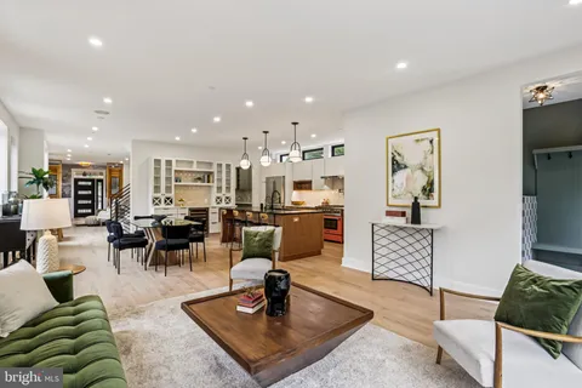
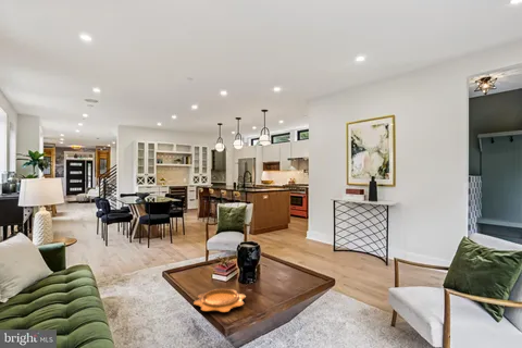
+ decorative bowl (220, 299)
